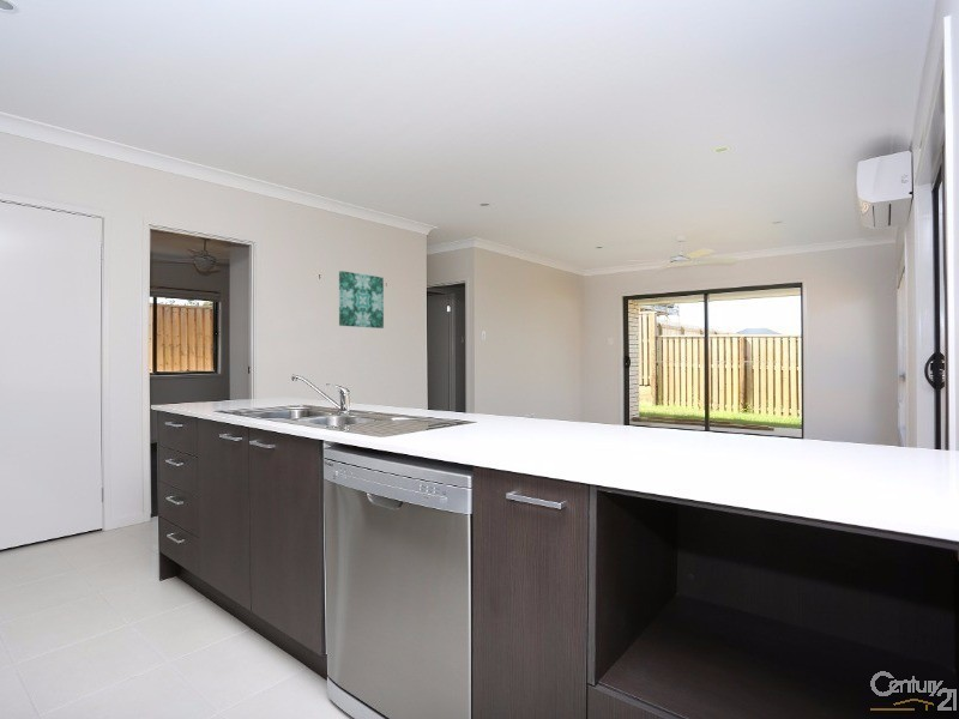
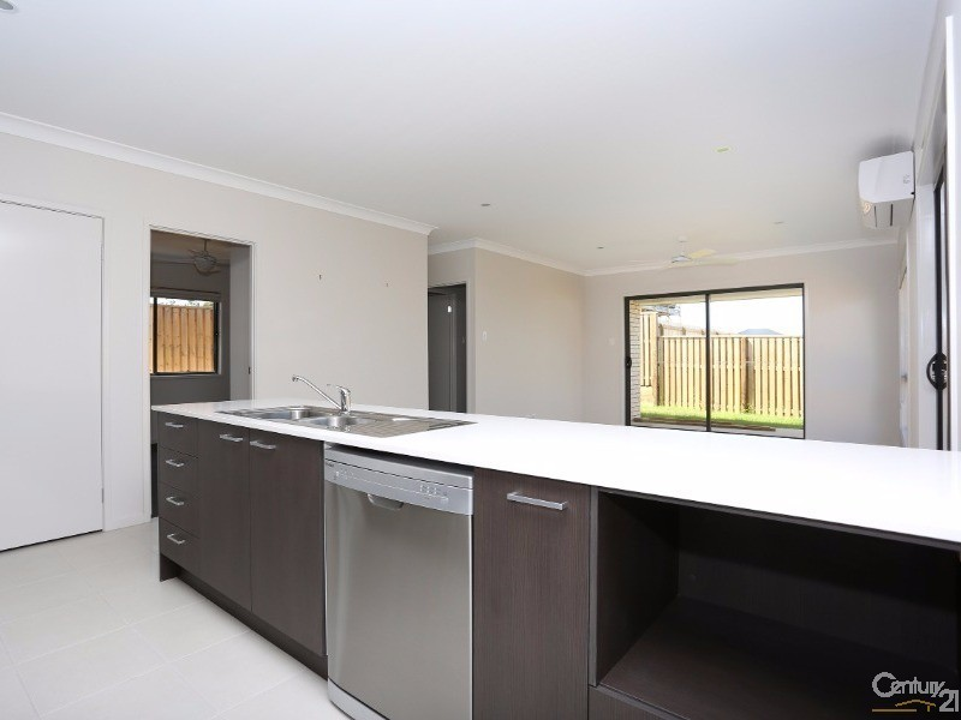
- wall art (361, 301)
